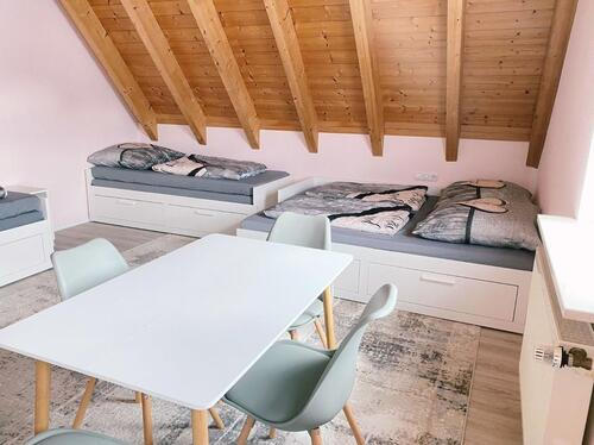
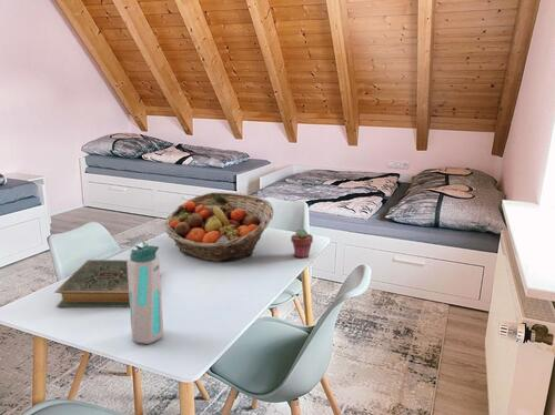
+ hardback book (109, 281)
+ potted succulent (301, 242)
+ water bottle (147, 292)
+ fruit basket (219, 224)
